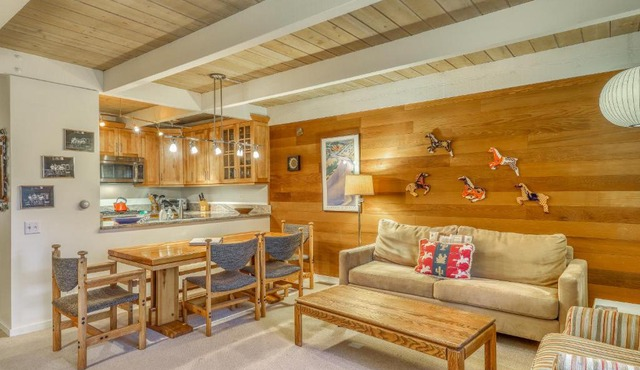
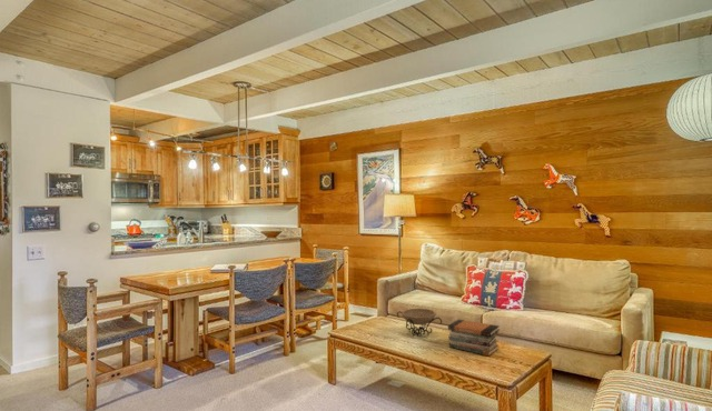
+ book stack (473, 337)
+ decorative bowl (418, 323)
